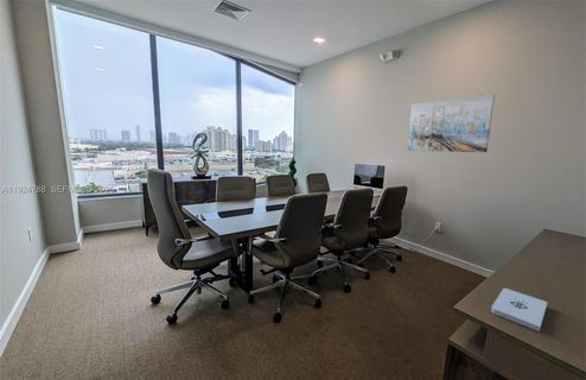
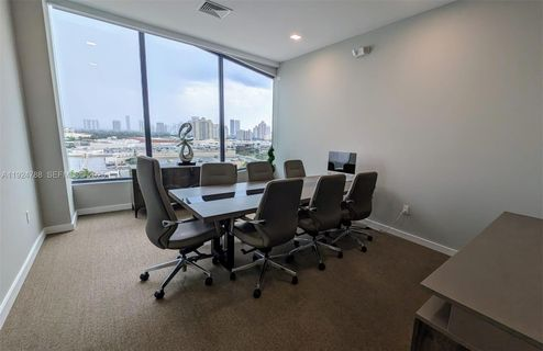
- notepad (518, 306)
- wall art (445, 126)
